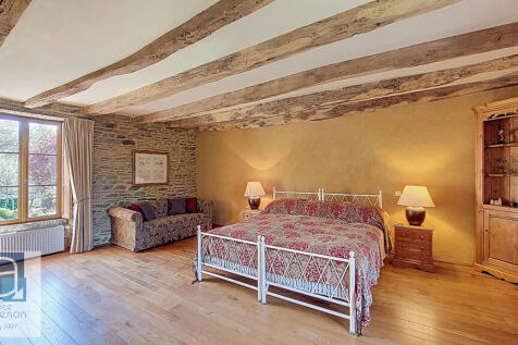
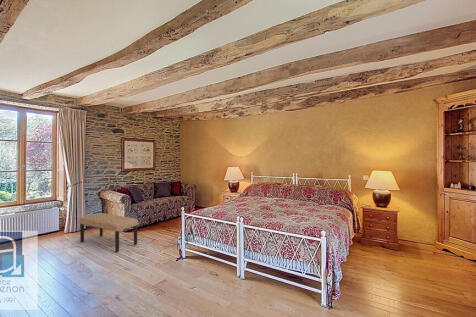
+ bench (108, 229)
